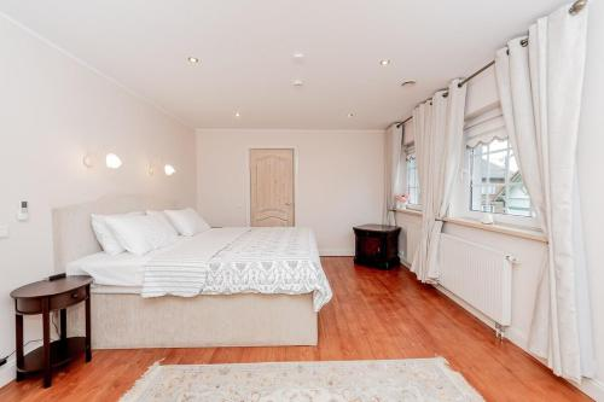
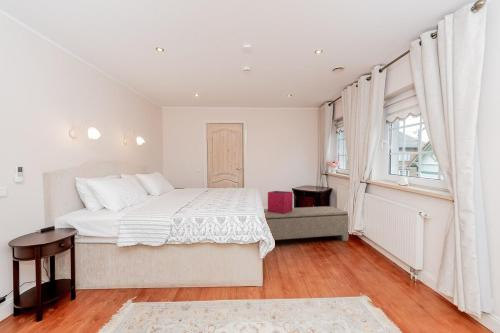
+ storage bin (280, 201)
+ bench (296, 224)
